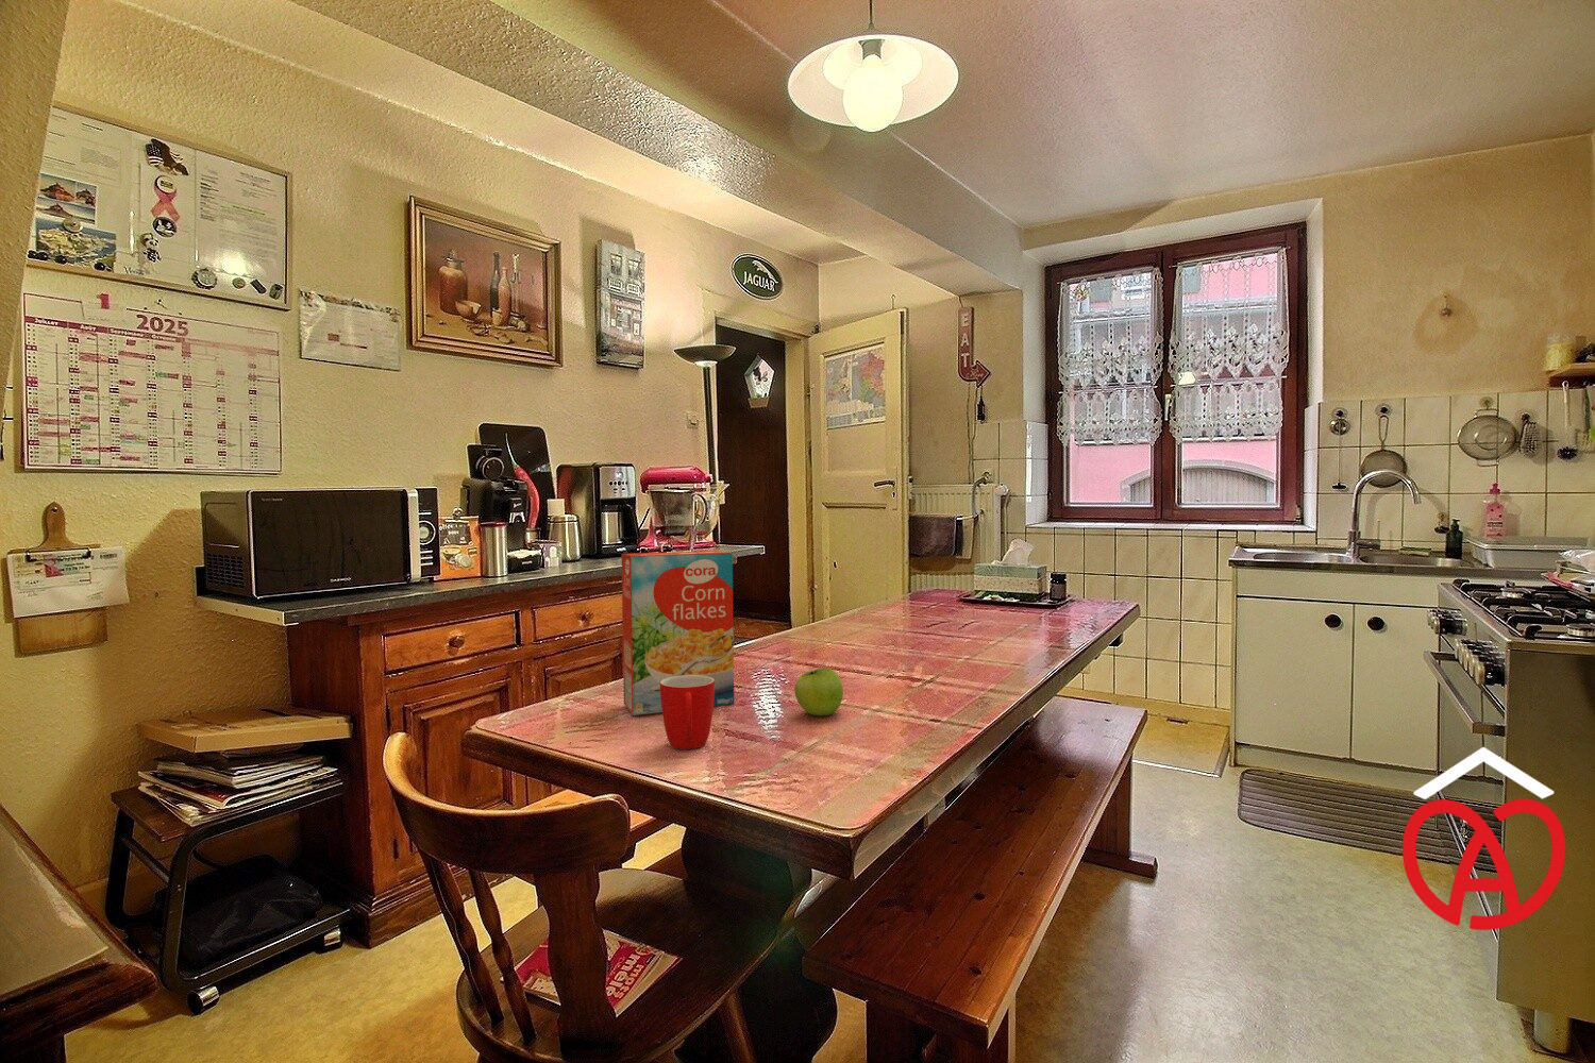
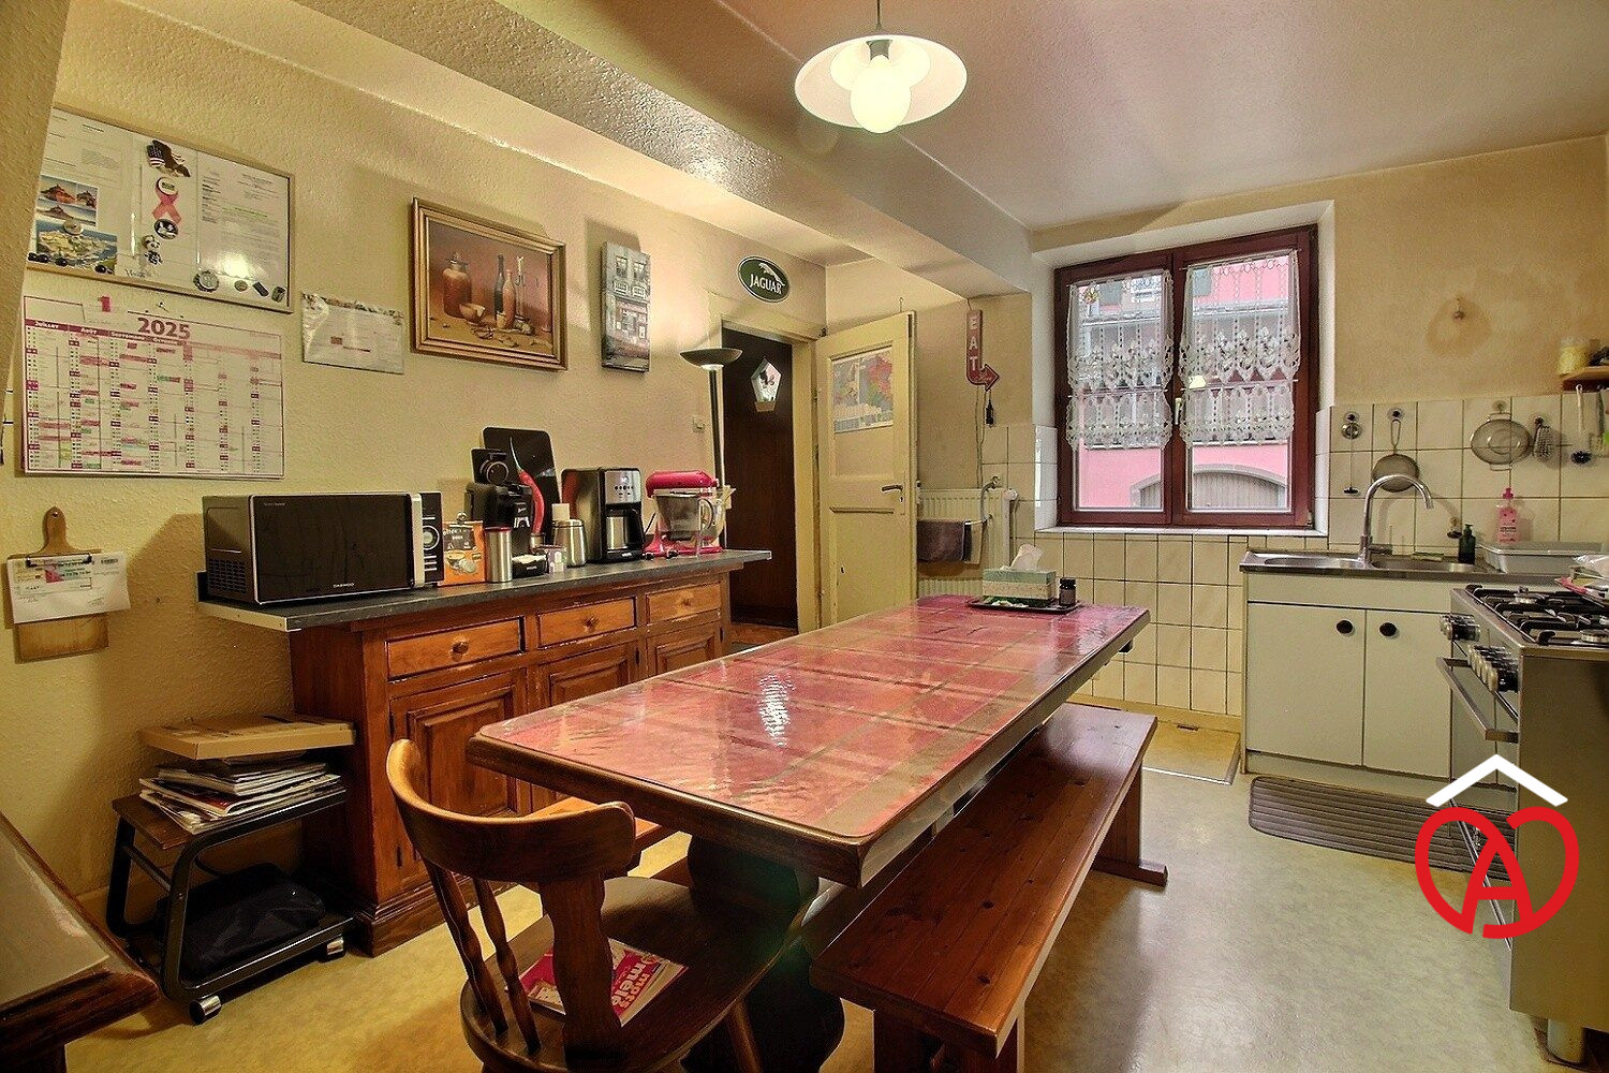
- mug (688, 715)
- cereal box (678, 629)
- fruit (819, 690)
